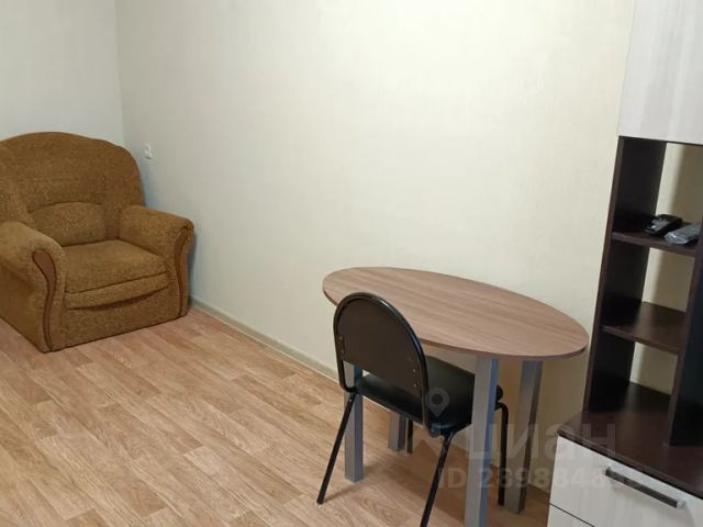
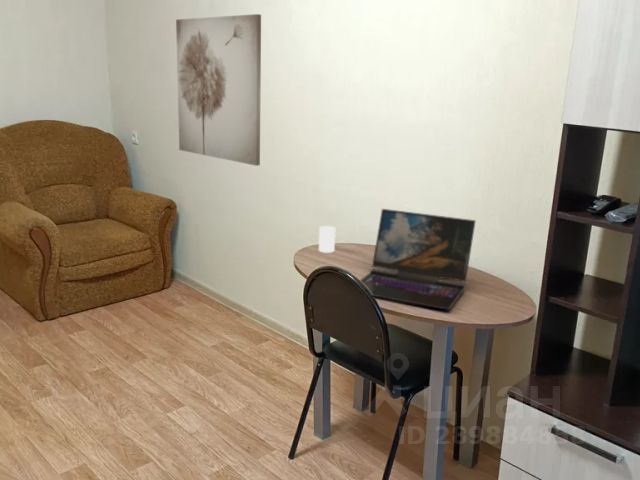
+ wall art (216, 89)
+ cup (326, 238)
+ laptop (413, 256)
